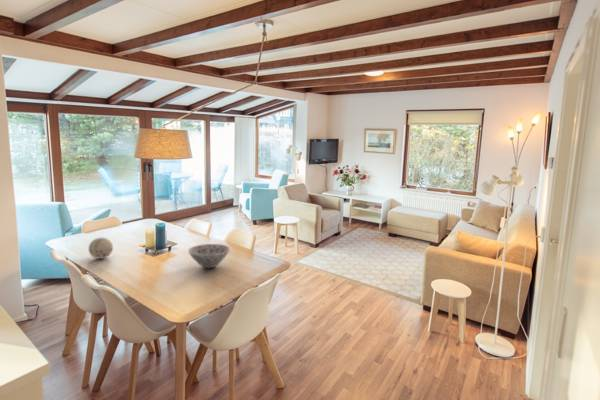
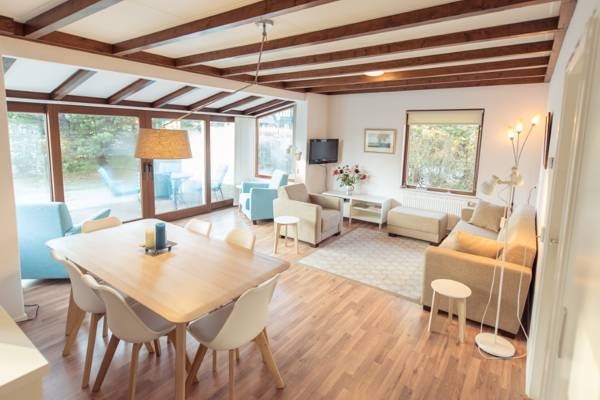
- decorative ball (100, 248)
- bowl (209, 258)
